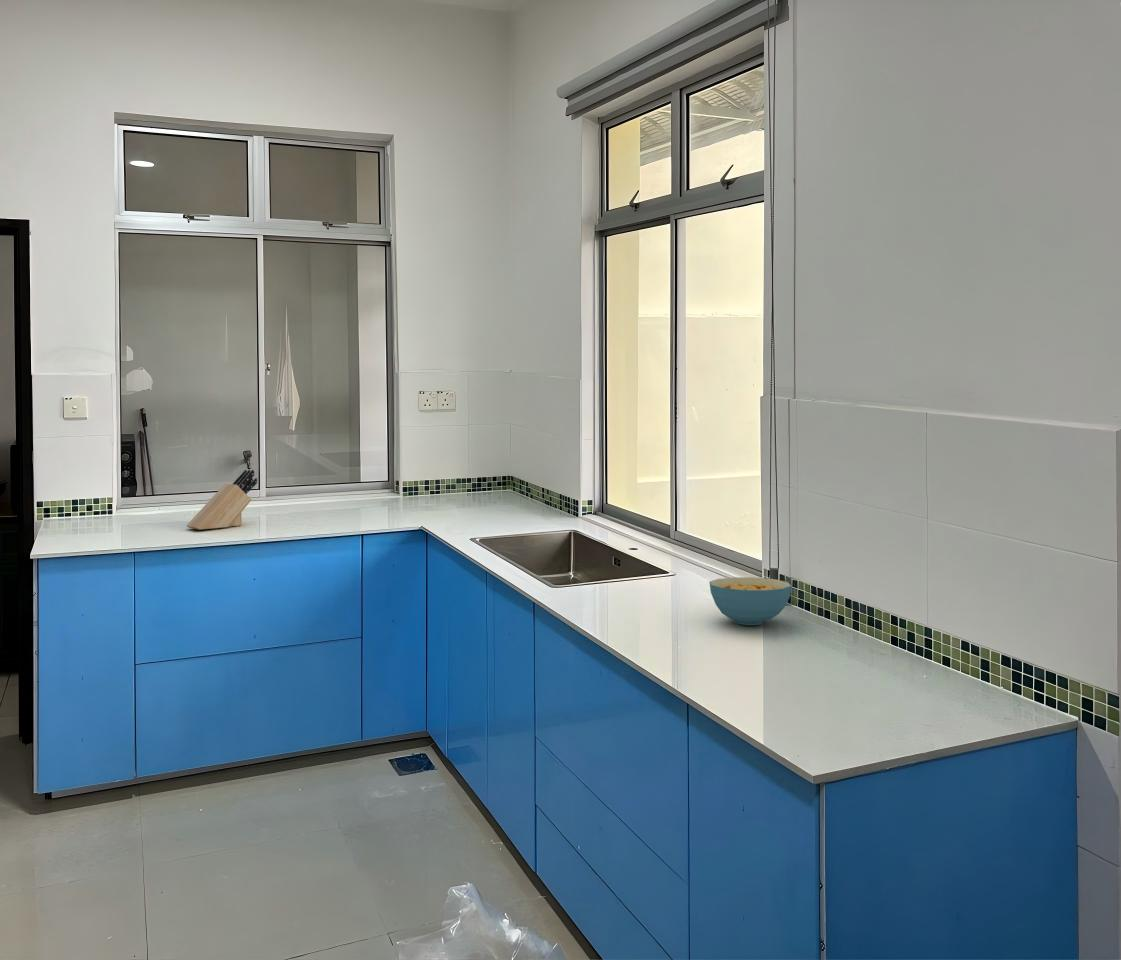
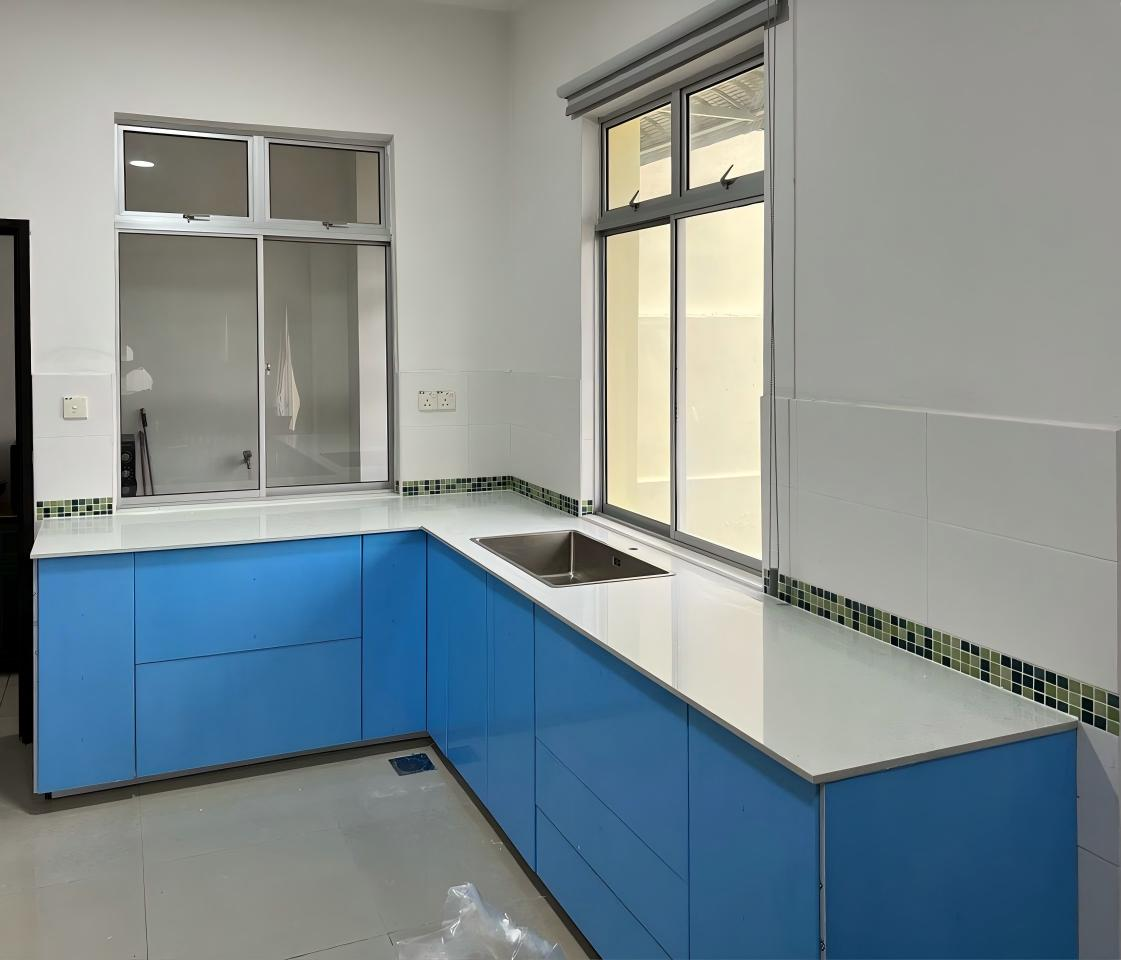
- knife block (223, 498)
- cereal bowl (749, 603)
